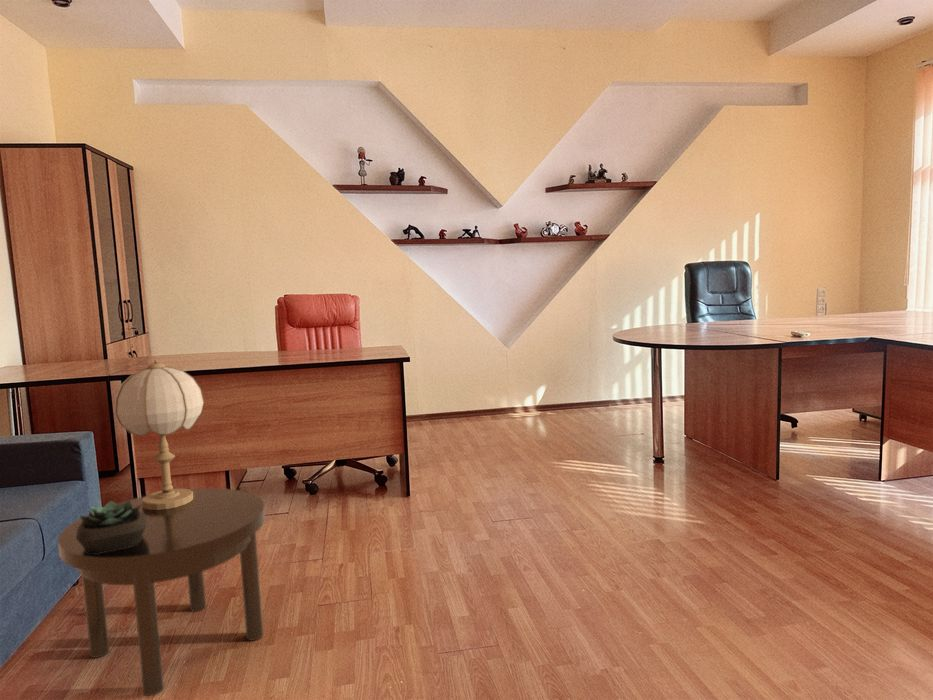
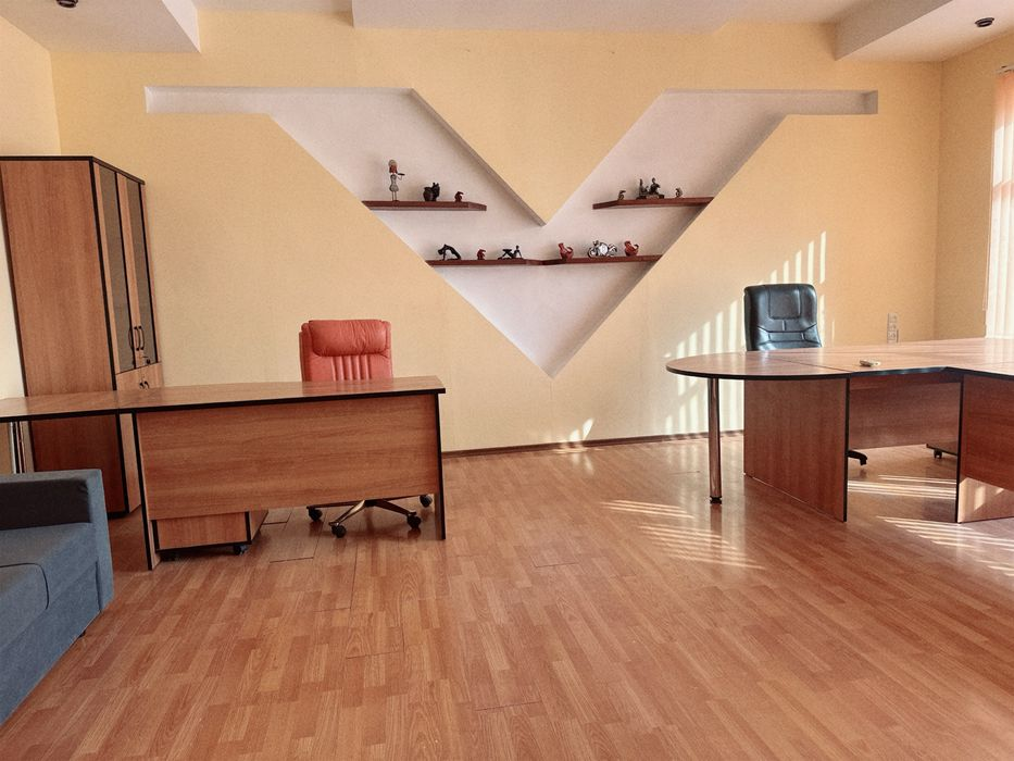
- succulent plant (111, 523)
- side table (172, 579)
- table lamp (161, 431)
